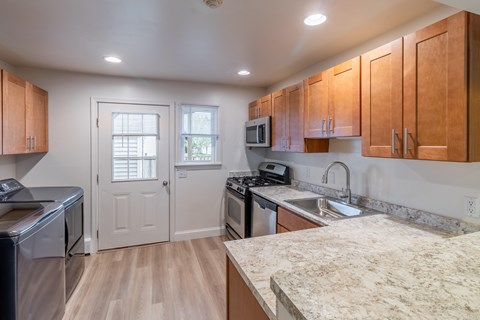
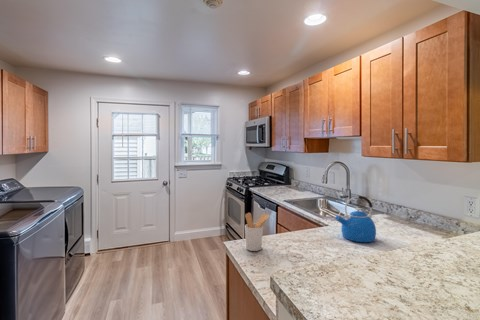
+ utensil holder (257, 230)
+ kettle (354, 216)
